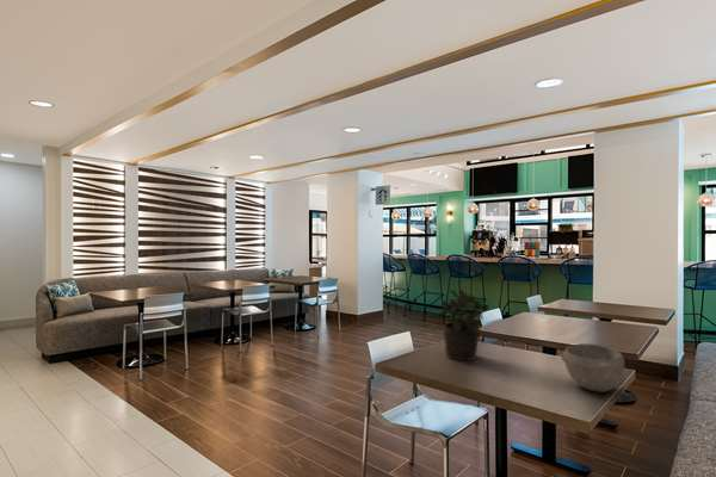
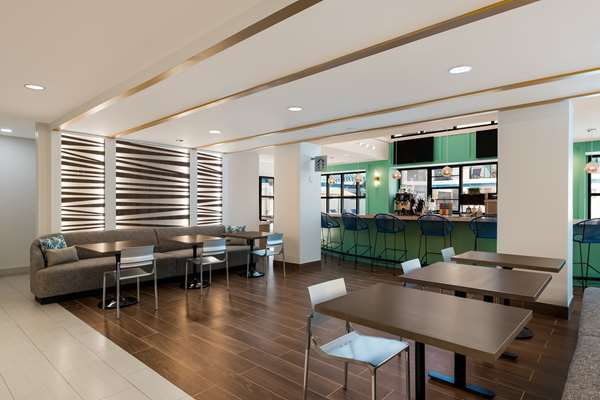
- bowl (592, 367)
- potted plant (463, 321)
